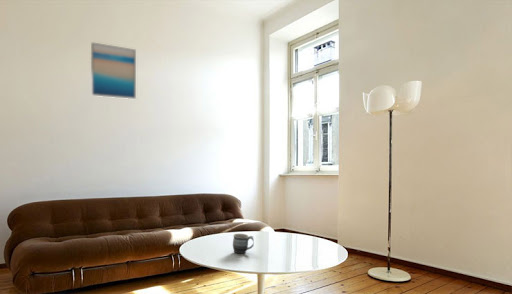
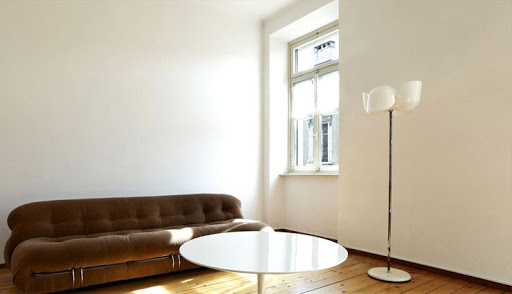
- wall art (114, 71)
- mug (243, 243)
